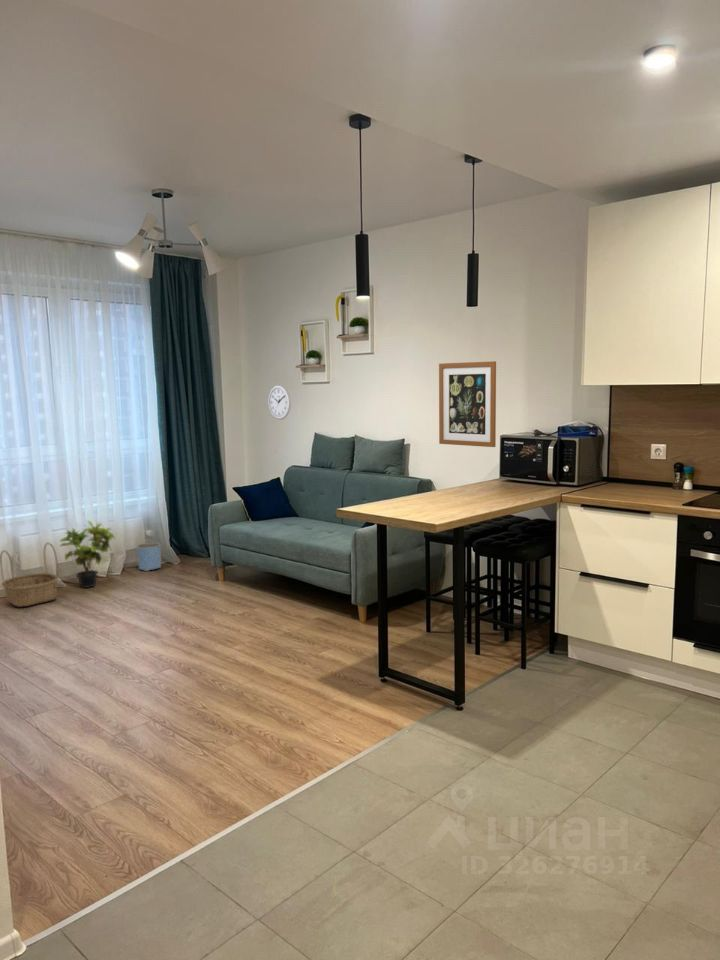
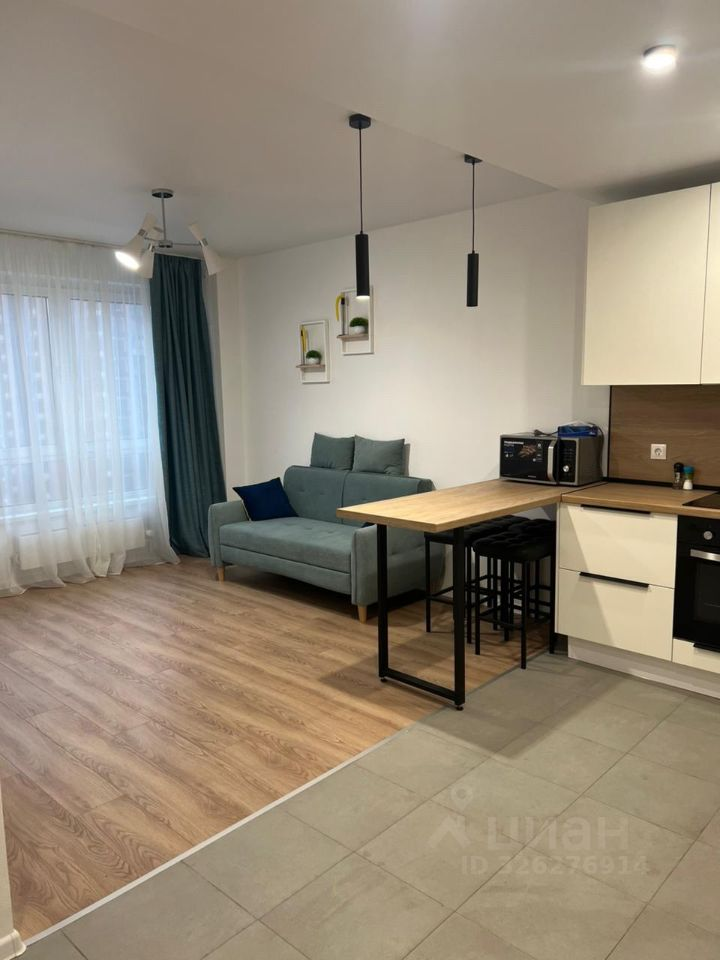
- wall art (466, 404)
- basket (29, 574)
- potted plant (89, 553)
- planter (149, 556)
- wall clock (278, 402)
